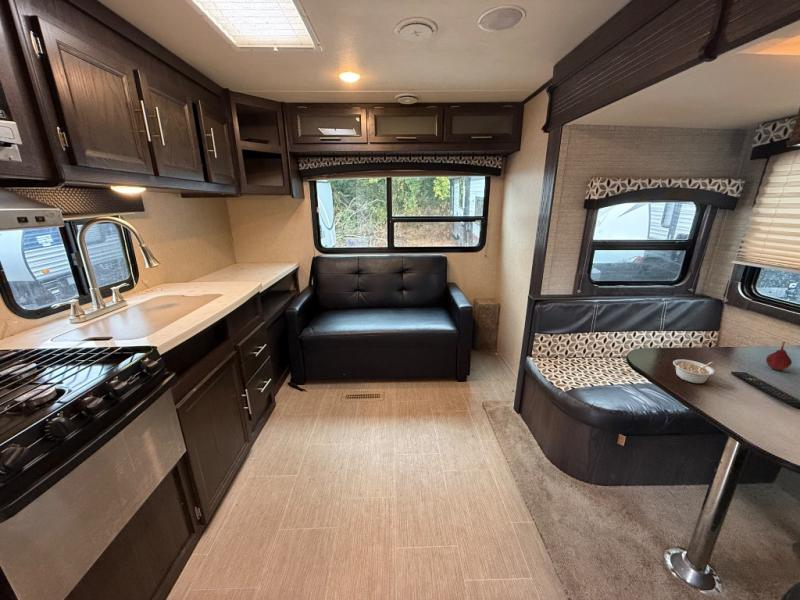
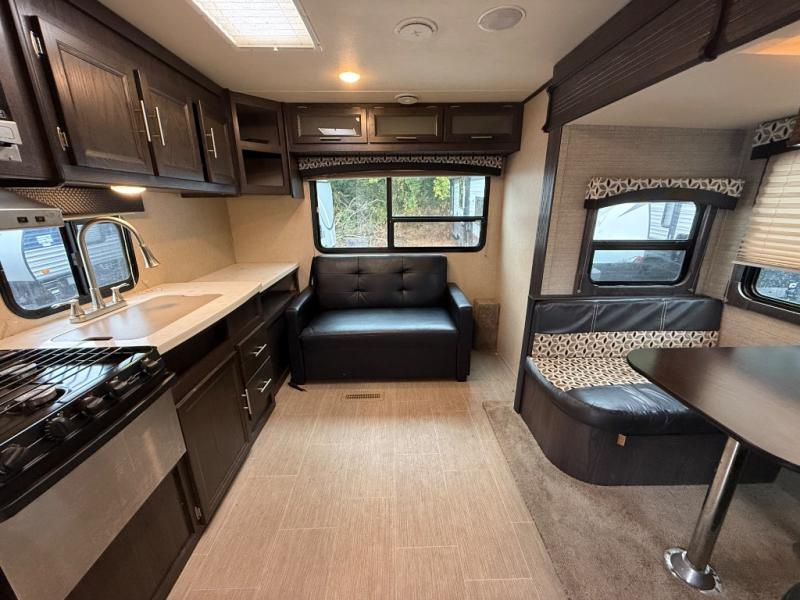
- fruit (780, 355)
- remote control (767, 389)
- legume (692, 370)
